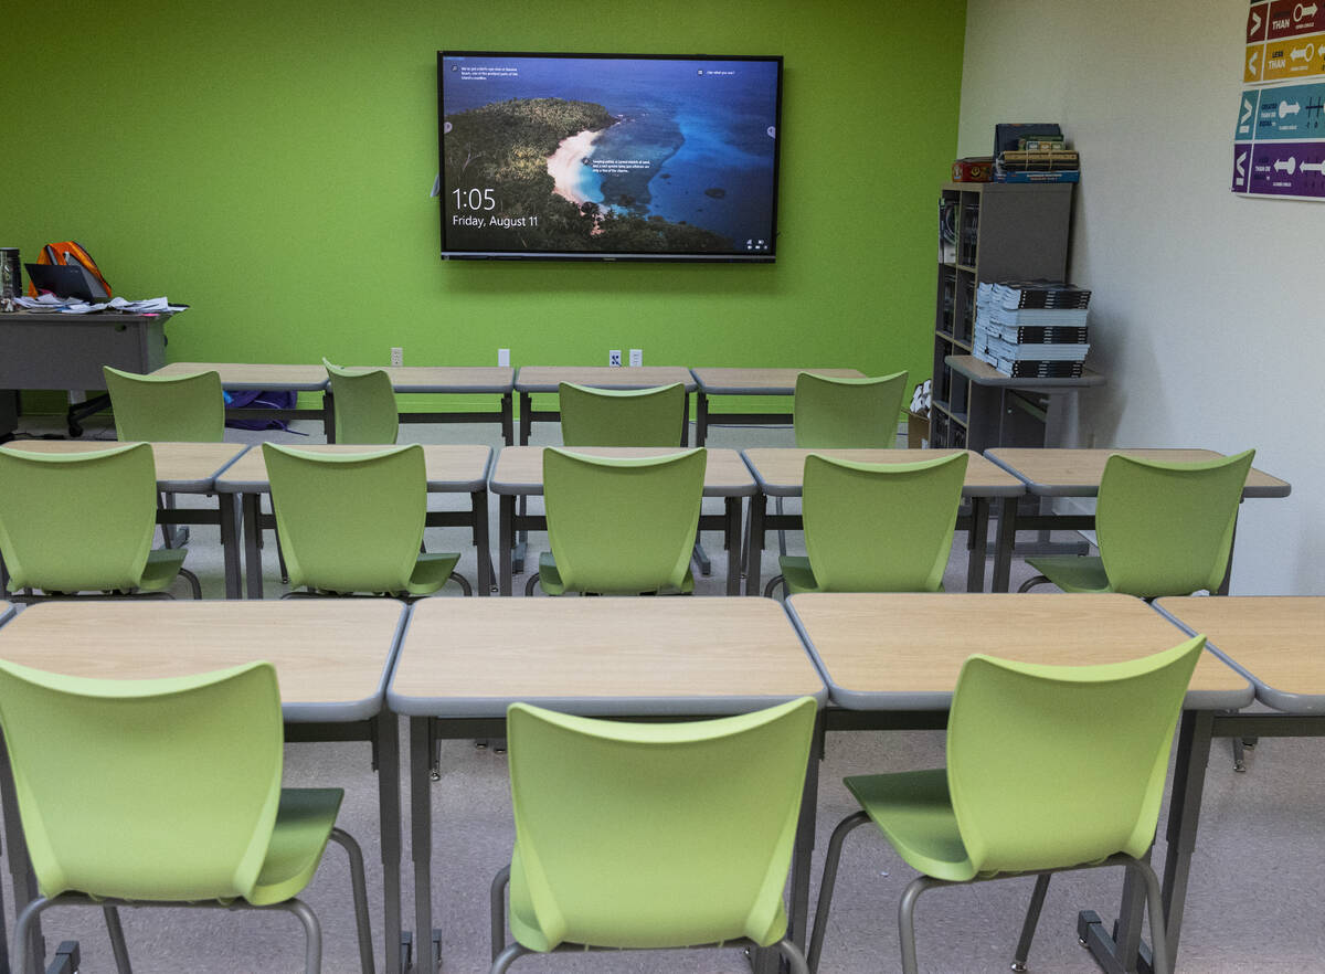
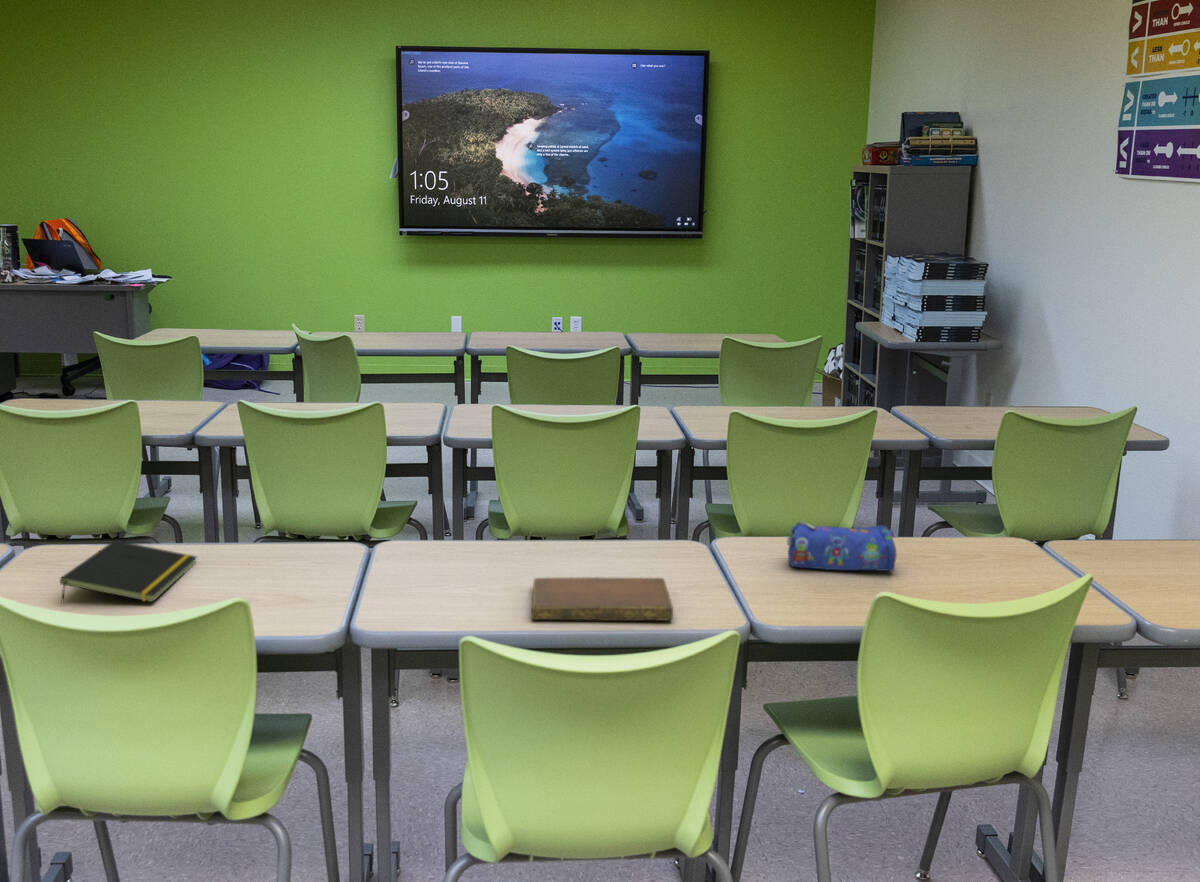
+ pencil case (840, 546)
+ notebook (600, 598)
+ notepad (132, 569)
